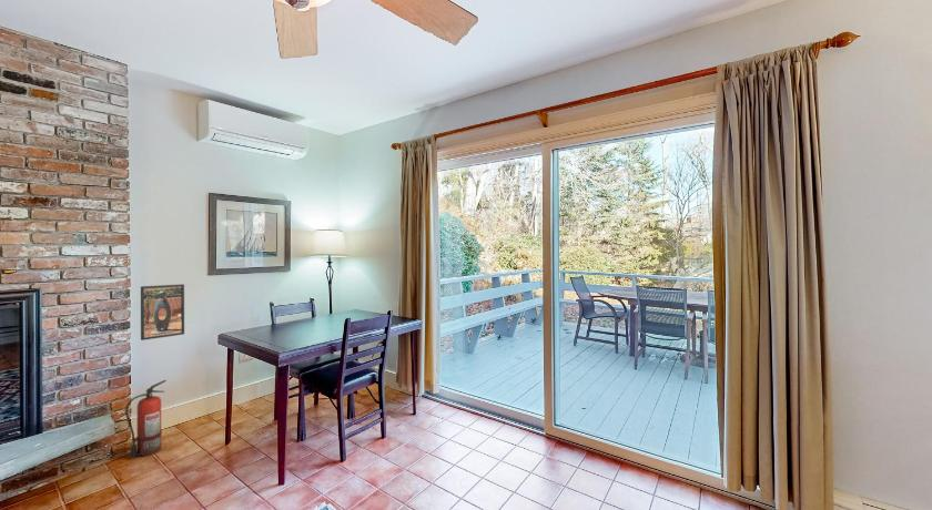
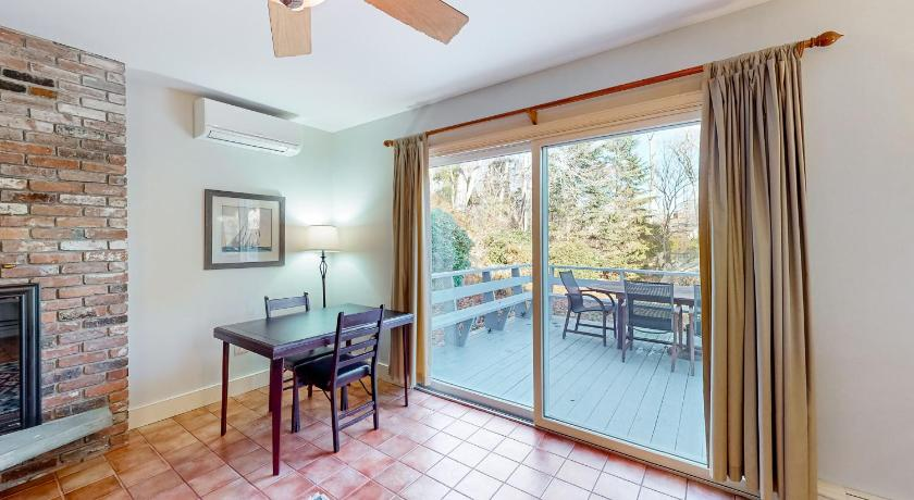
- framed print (163, 310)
- fire extinguisher (146, 418)
